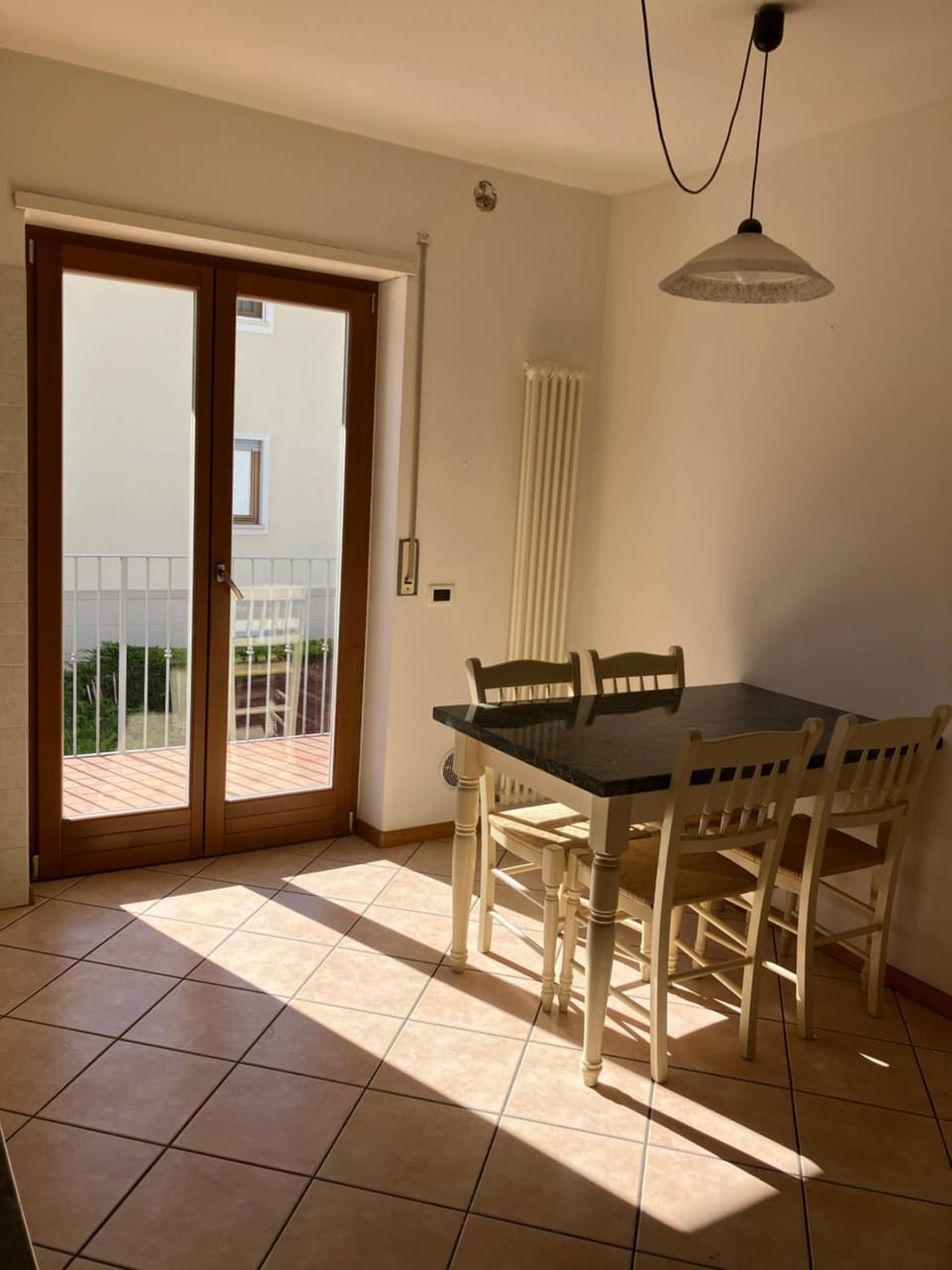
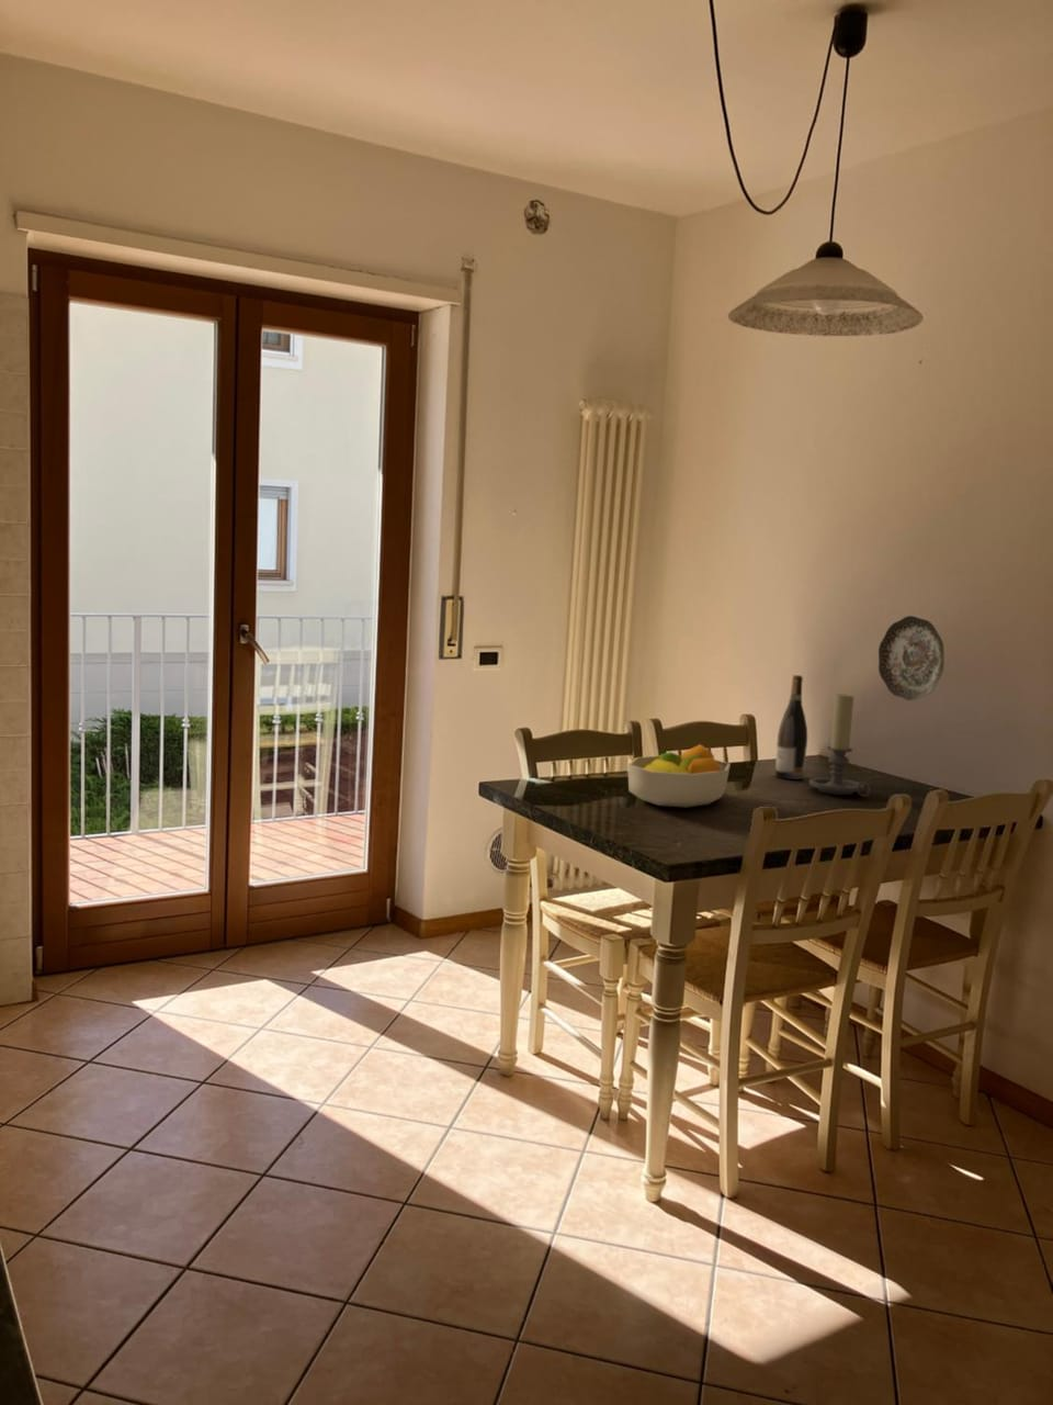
+ candle holder (845, 743)
+ fruit bowl (679, 772)
+ wine bottle (793, 726)
+ decorative plate (913, 657)
